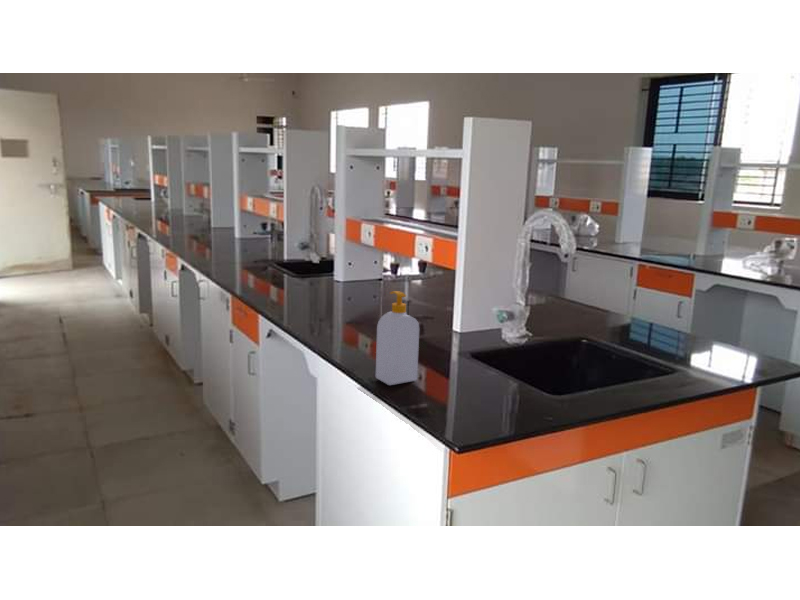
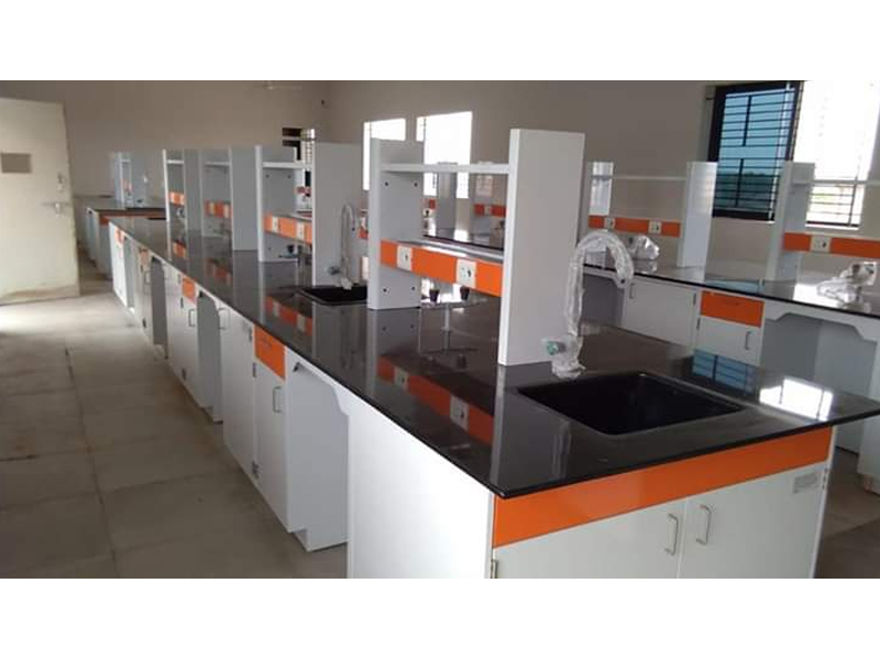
- soap bottle (397, 336)
